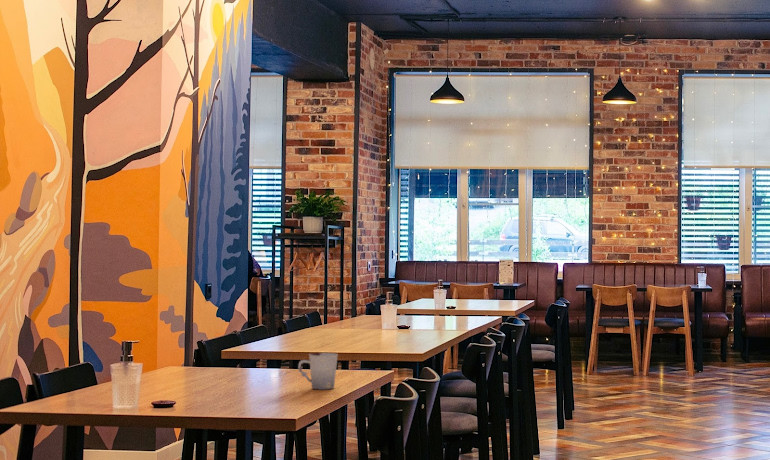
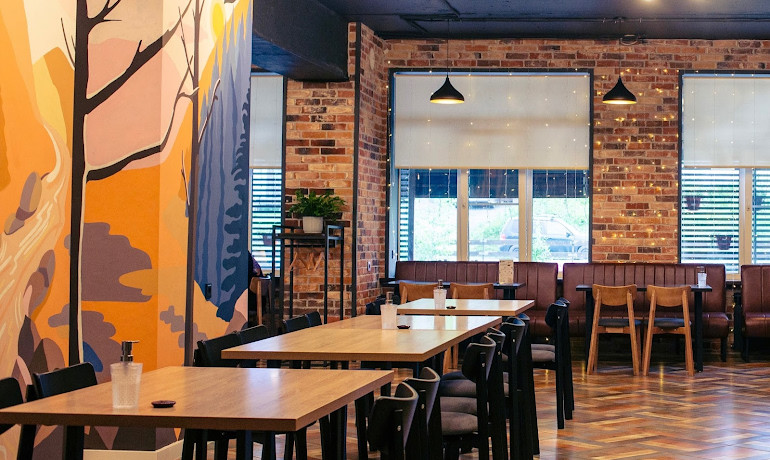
- cup (317, 370)
